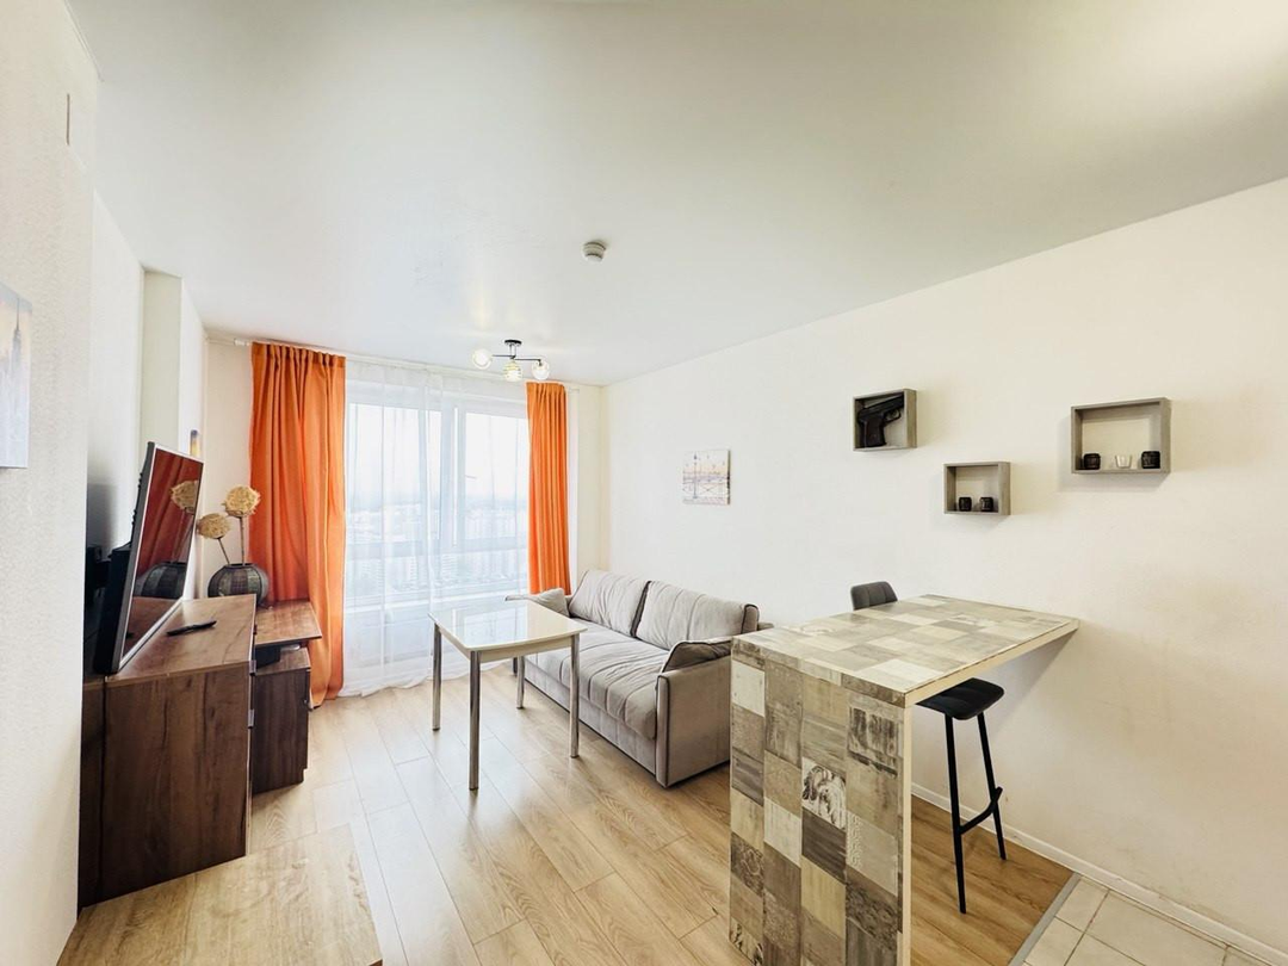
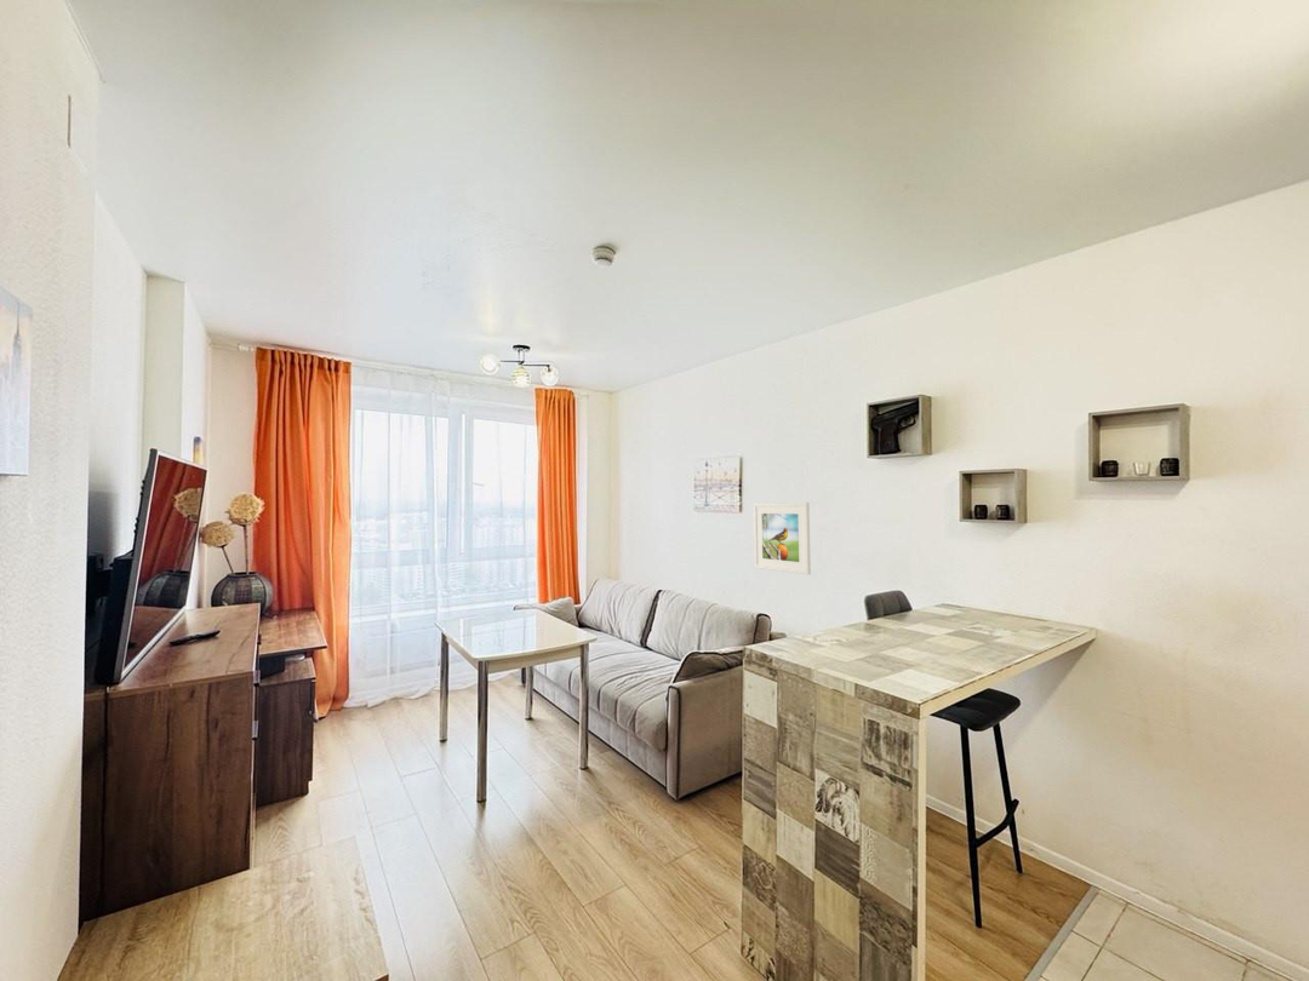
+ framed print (779, 537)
